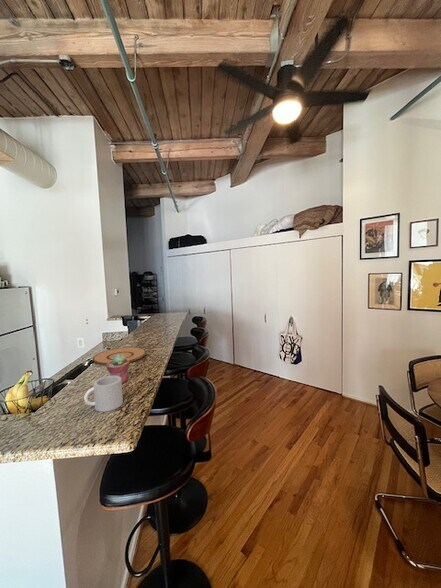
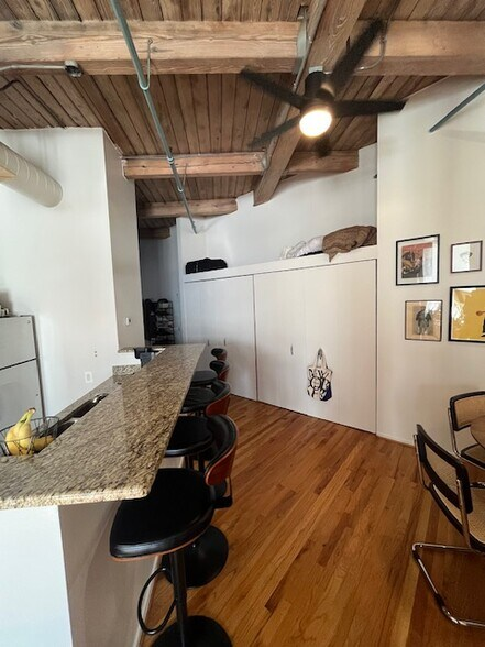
- mug (103, 394)
- plate (121, 355)
- potted succulent (118, 368)
